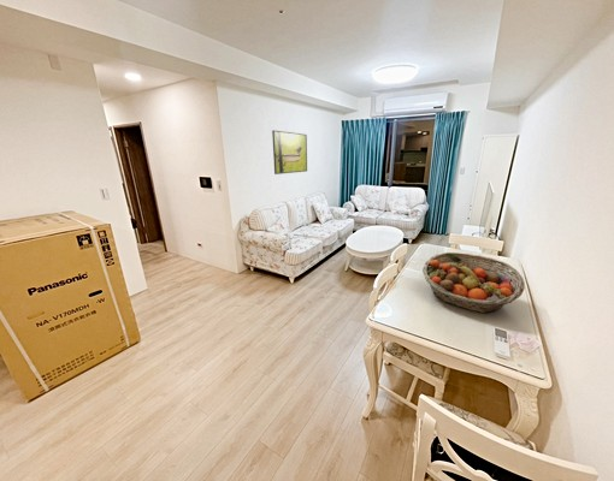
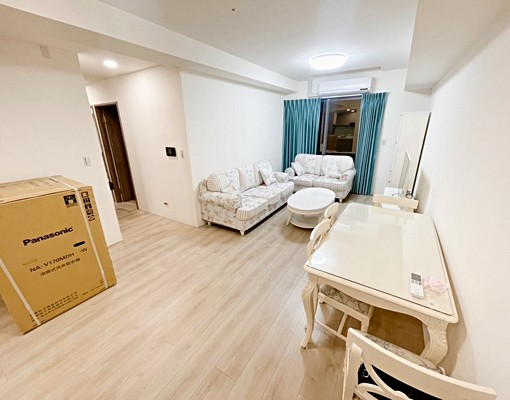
- fruit basket (467, 280)
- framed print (291, 153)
